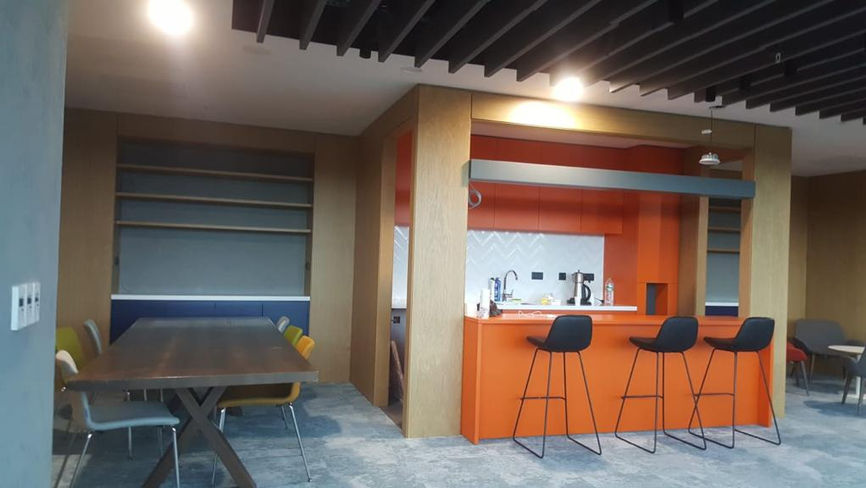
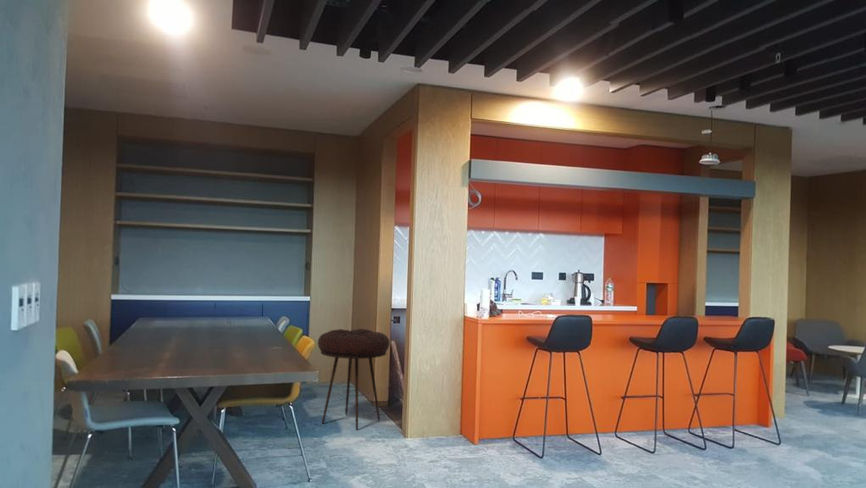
+ stool (355, 376)
